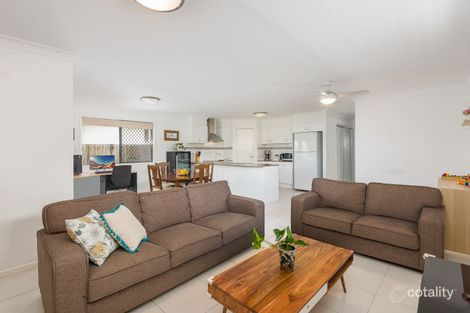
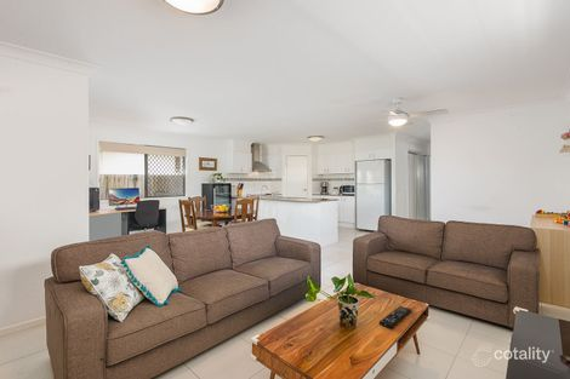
+ remote control (395, 316)
